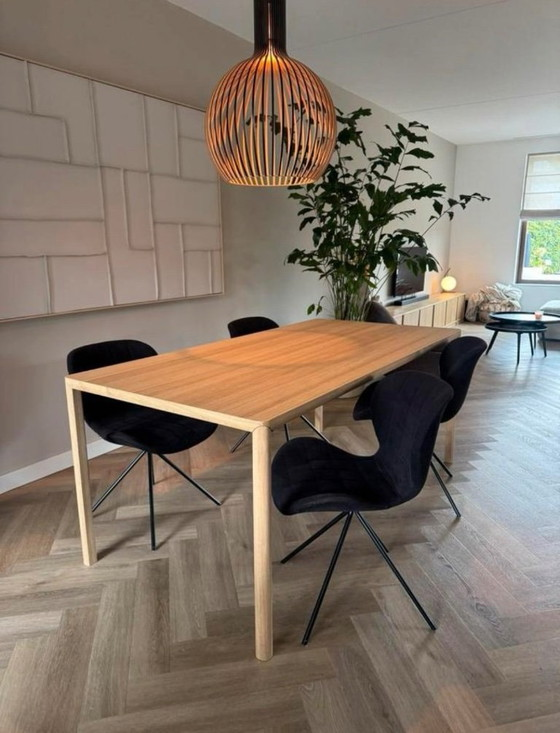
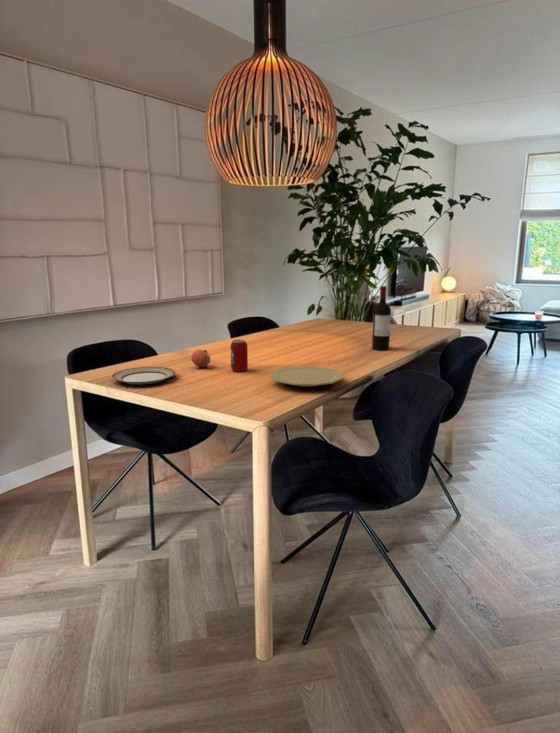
+ wine bottle (381, 318)
+ pomegranate (201, 358)
+ beverage can (239, 355)
+ plate (144, 376)
+ plate (306, 378)
